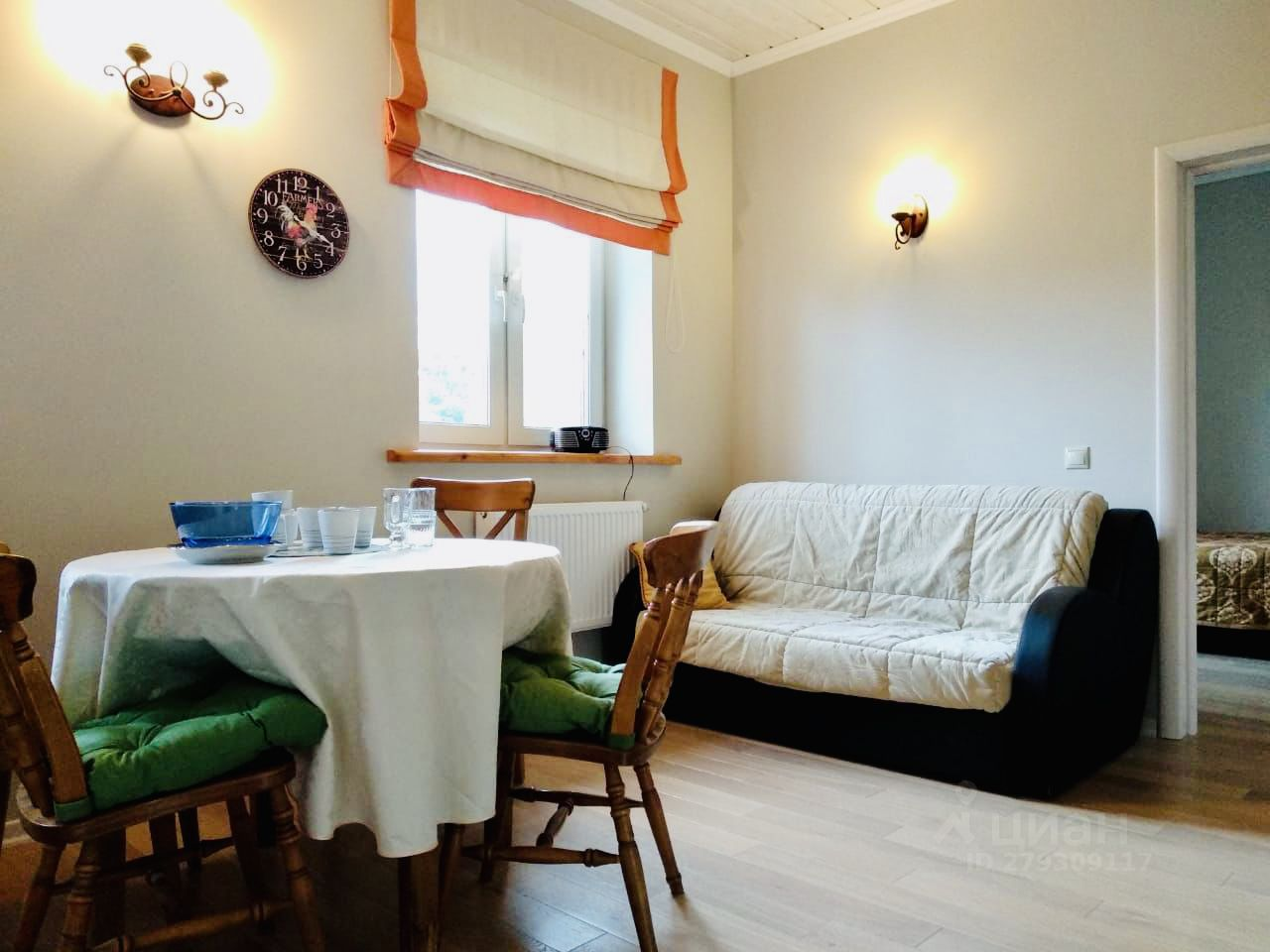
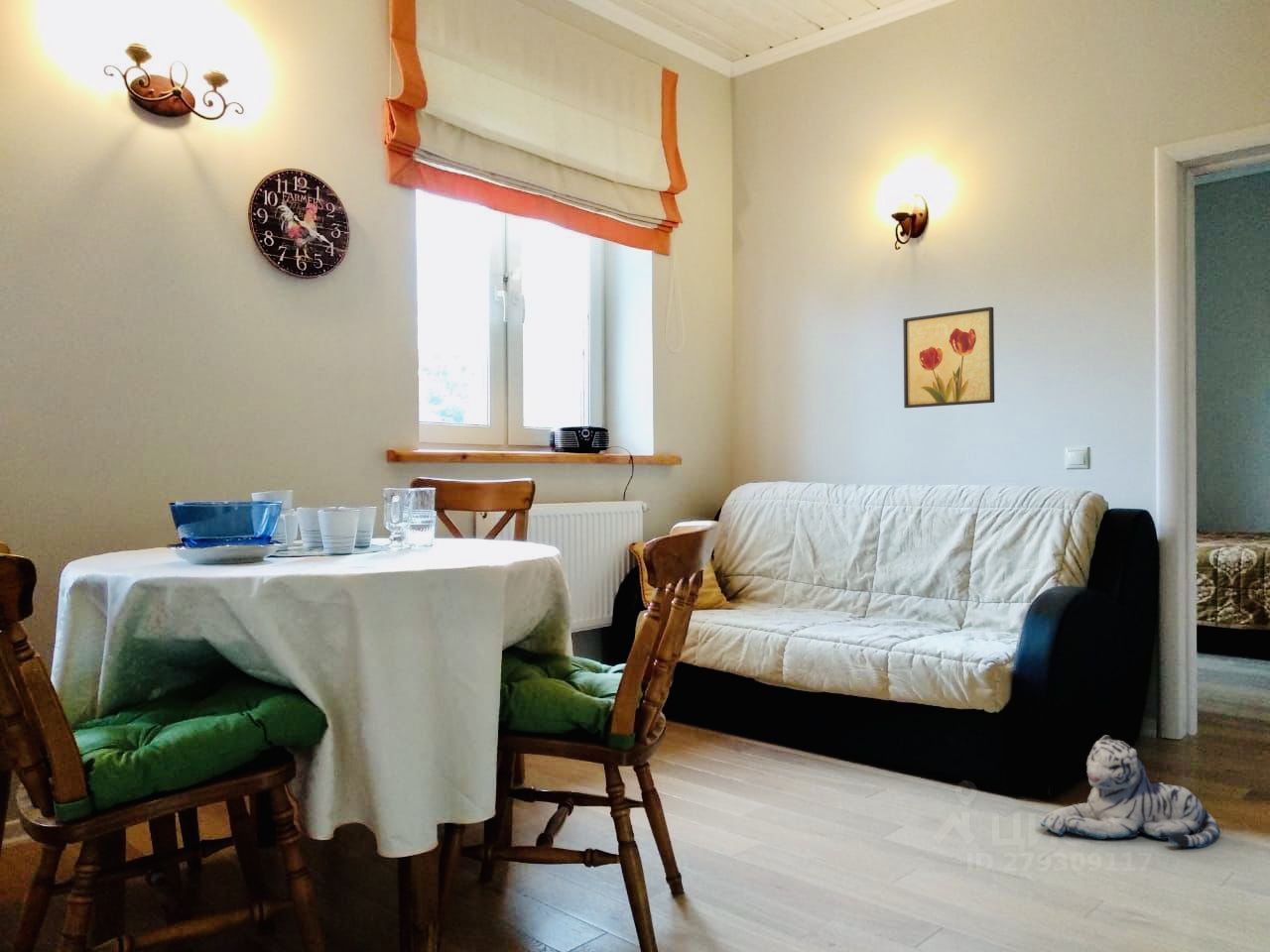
+ wall art (948, 359)
+ plush toy (1129, 785)
